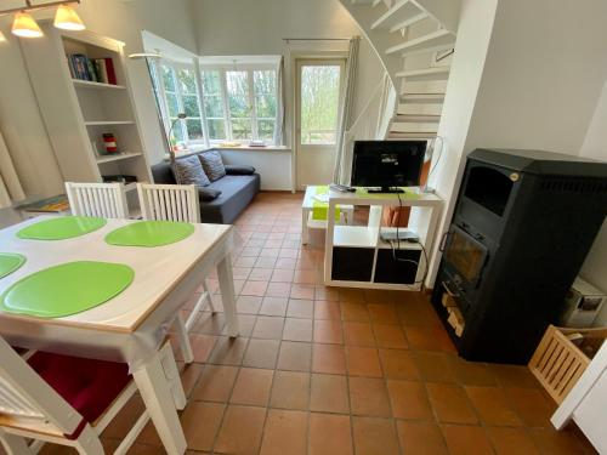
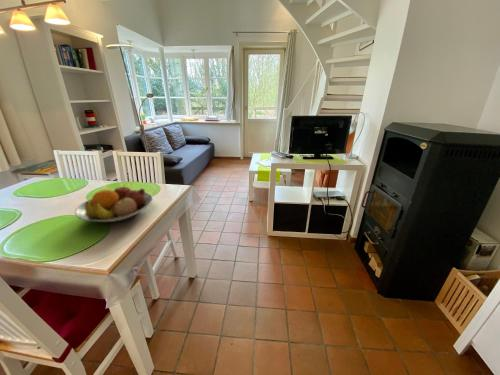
+ fruit bowl (116, 200)
